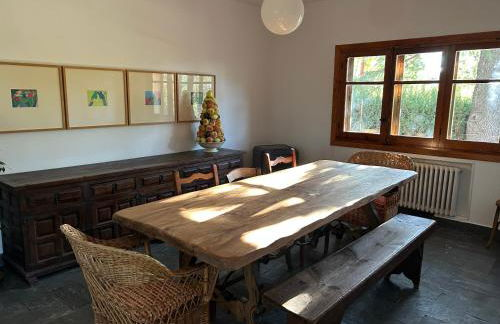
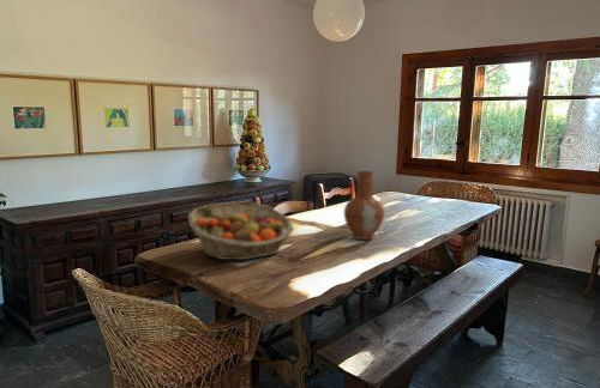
+ fruit basket (241, 229)
+ vase (364, 205)
